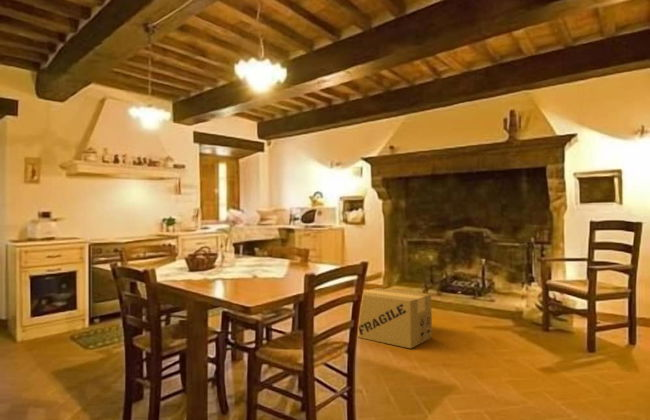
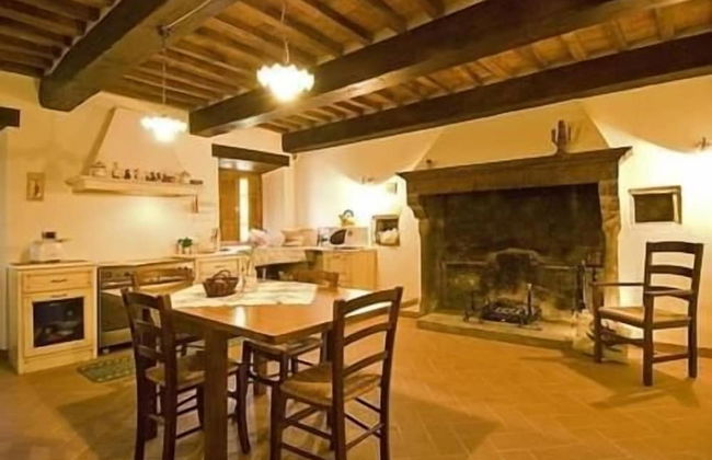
- cardboard box (392, 315)
